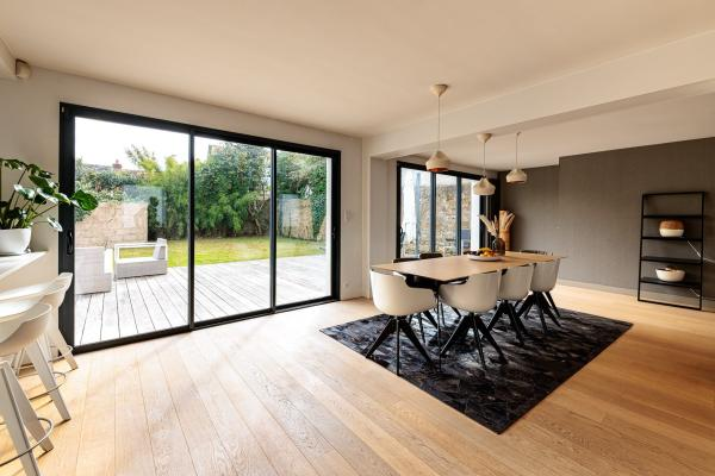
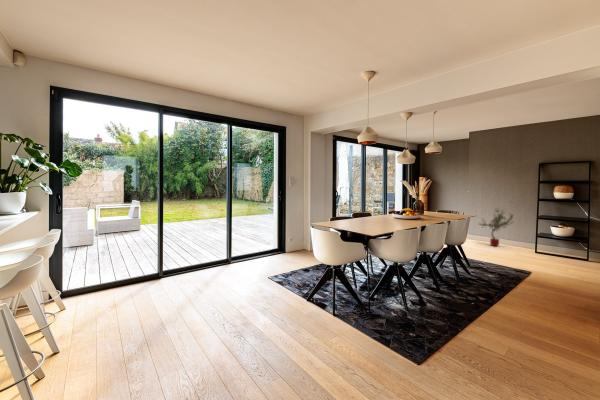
+ potted tree (495, 226)
